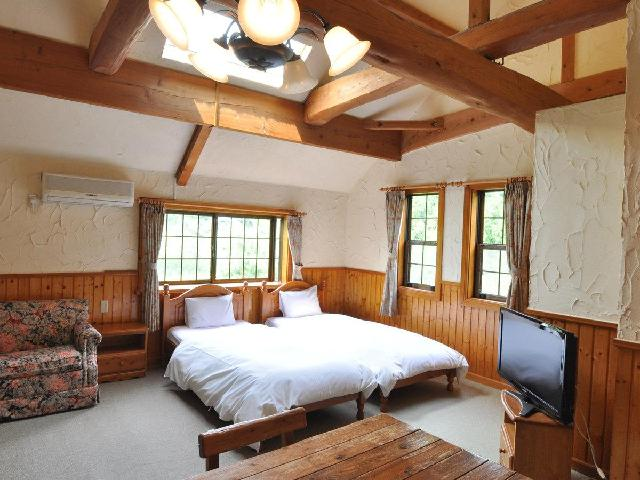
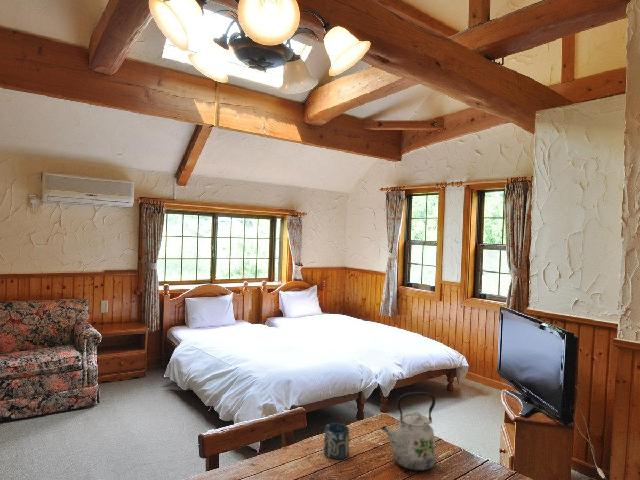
+ cup (335, 438)
+ kettle (407, 428)
